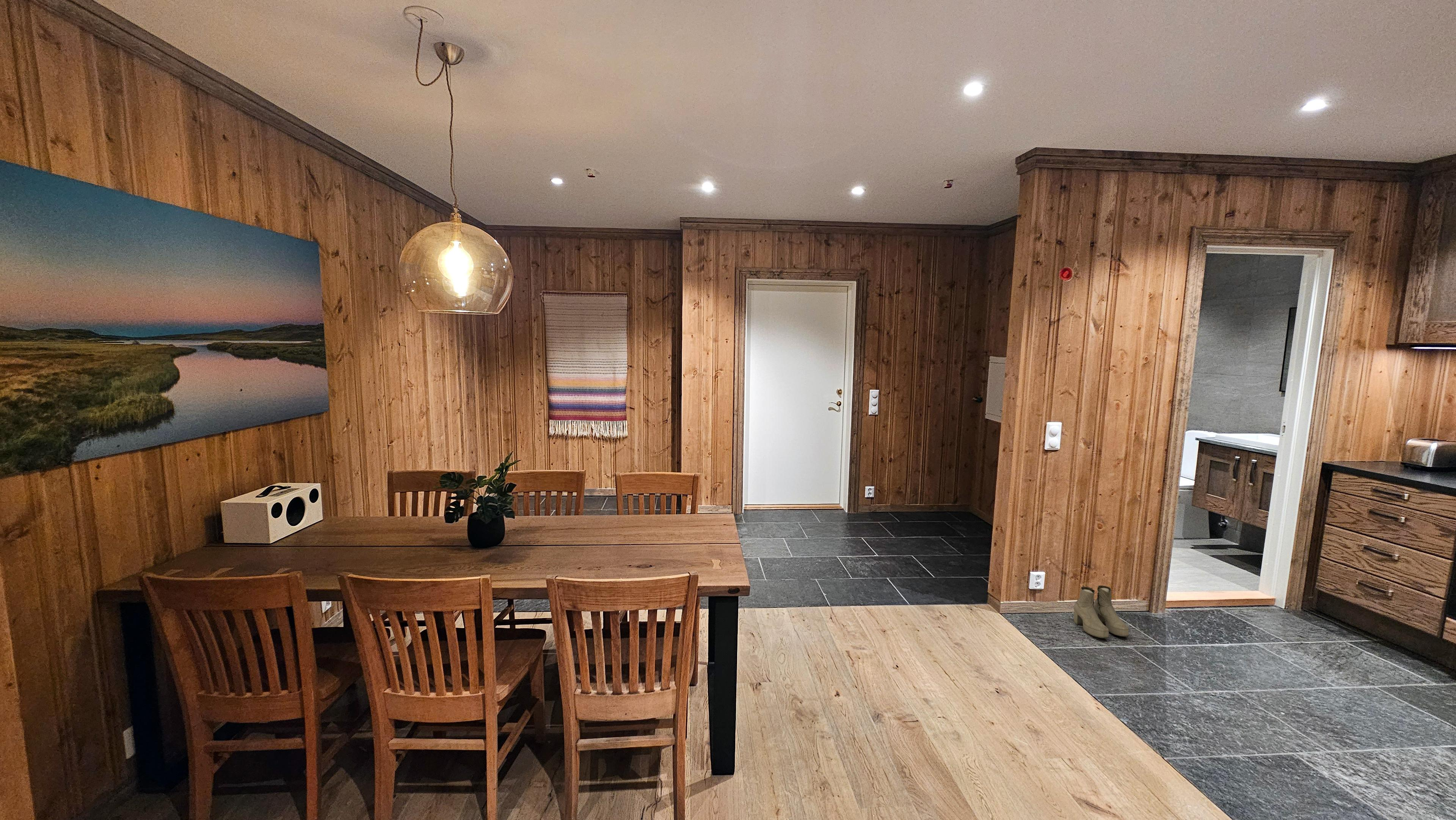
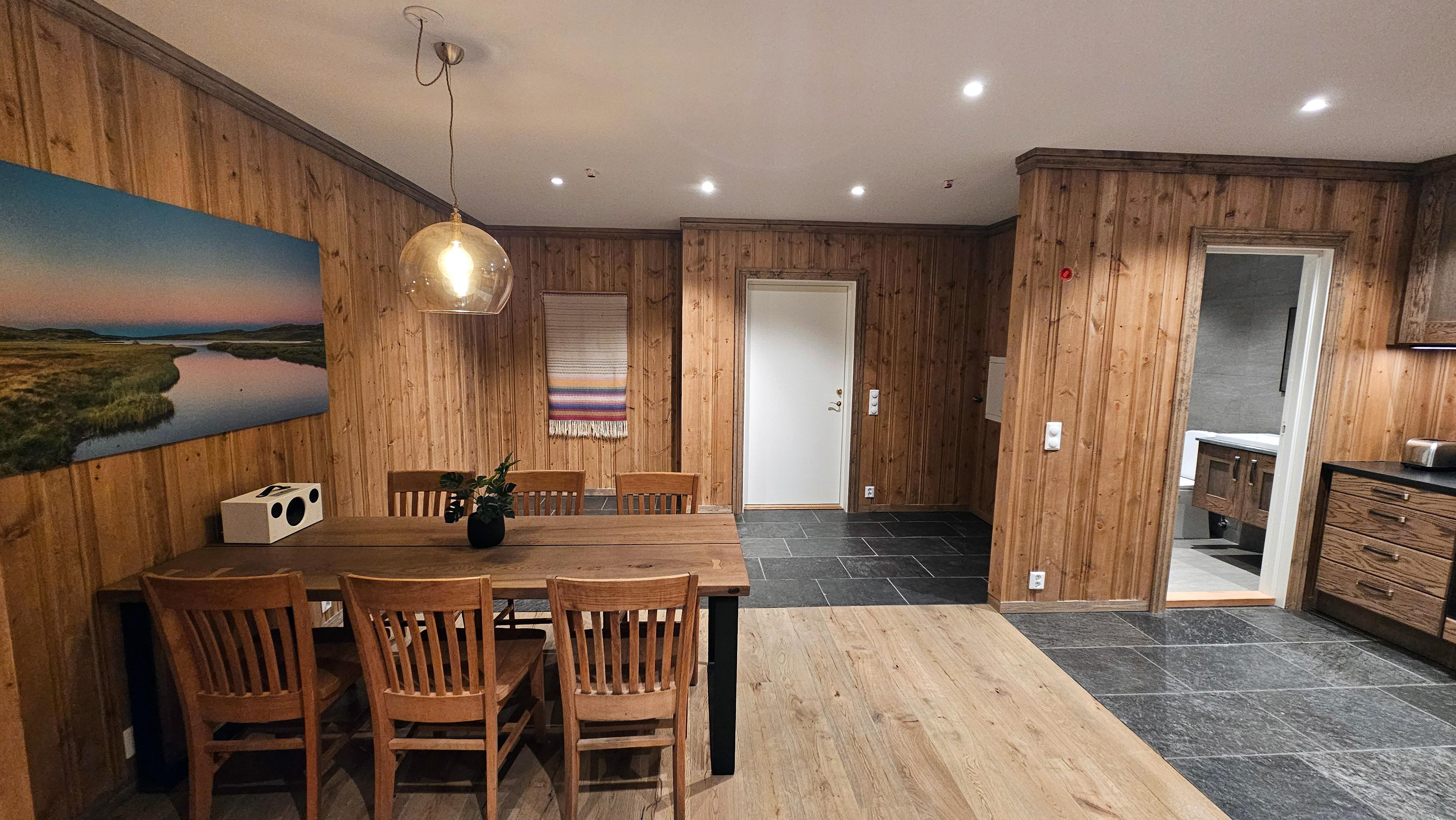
- boots (1101, 610)
